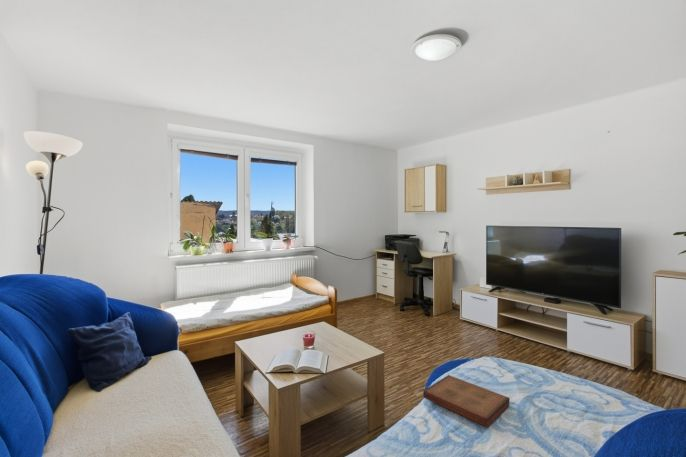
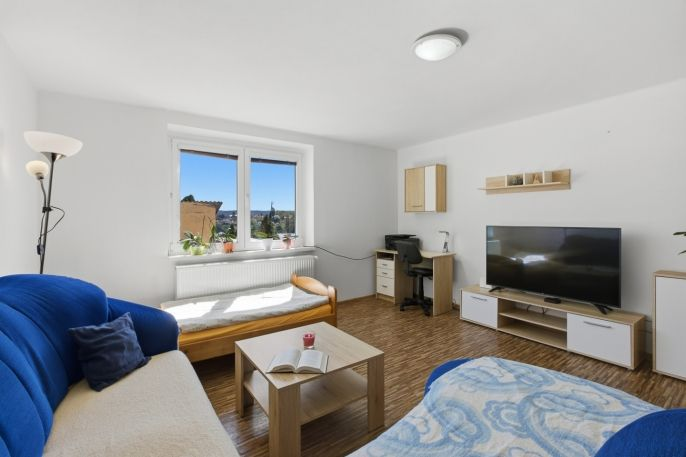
- book (465, 397)
